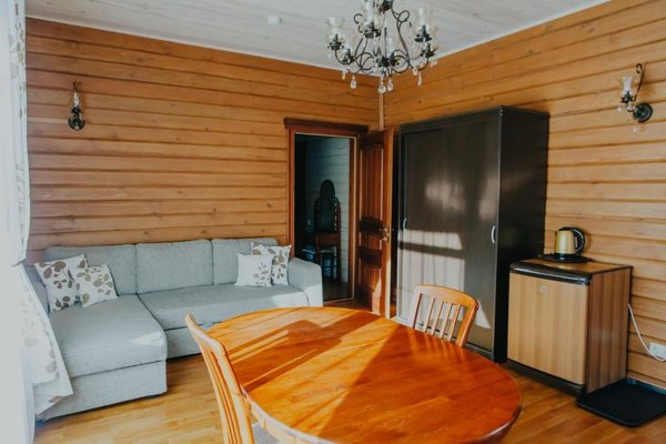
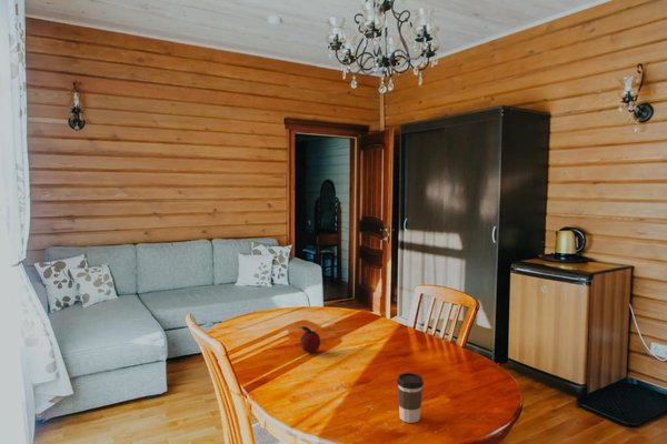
+ fruit (309, 339)
+ coffee cup (409, 397)
